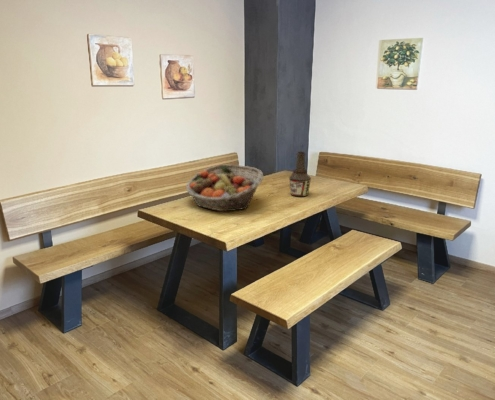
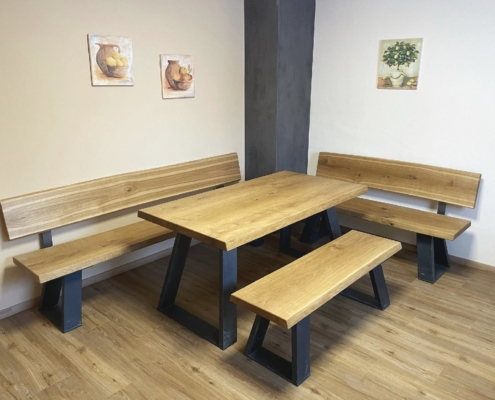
- bottle (299, 173)
- fruit basket (224, 186)
